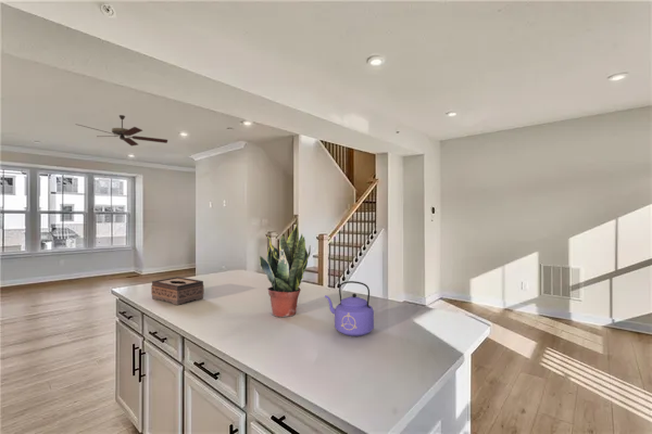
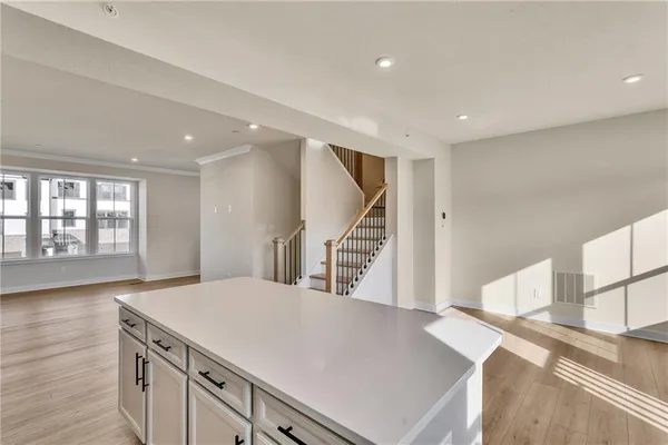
- ceiling fan (124, 128)
- kettle (348, 305)
- tissue box (177, 290)
- potted plant (279, 267)
